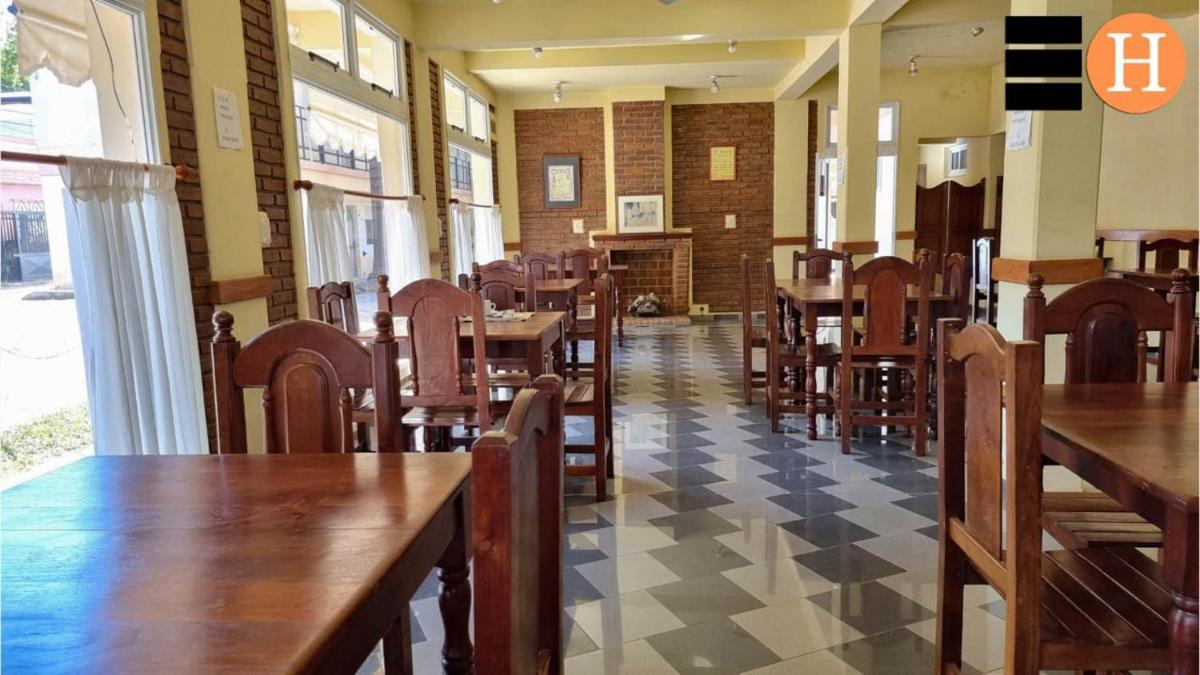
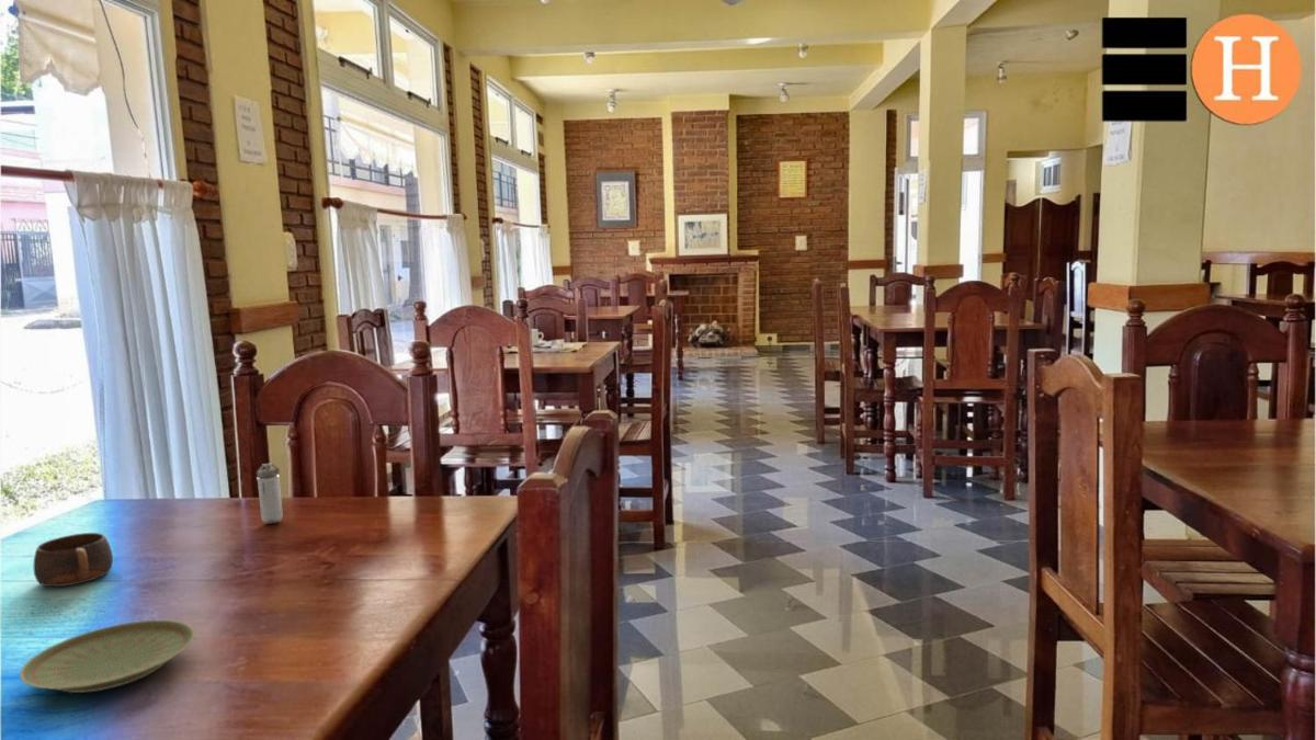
+ shaker (269, 492)
+ cup (72, 561)
+ plate (112, 659)
